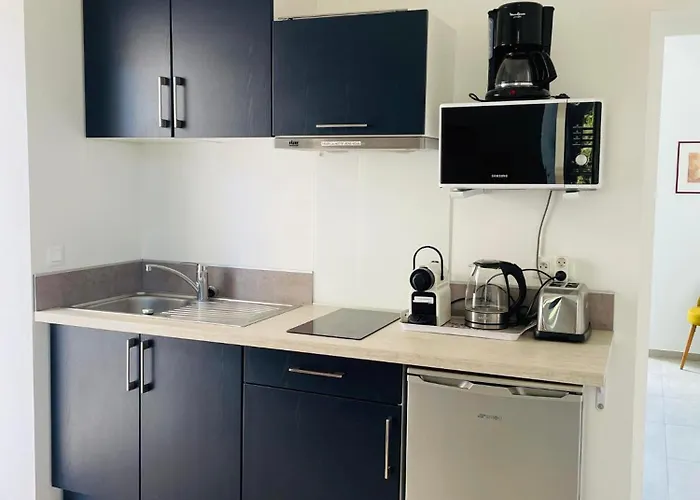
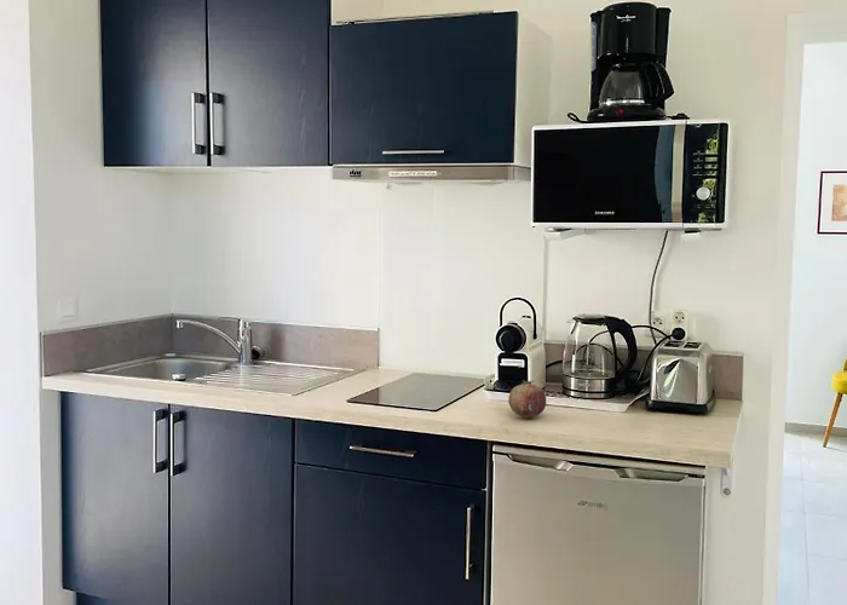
+ fruit (526, 398)
